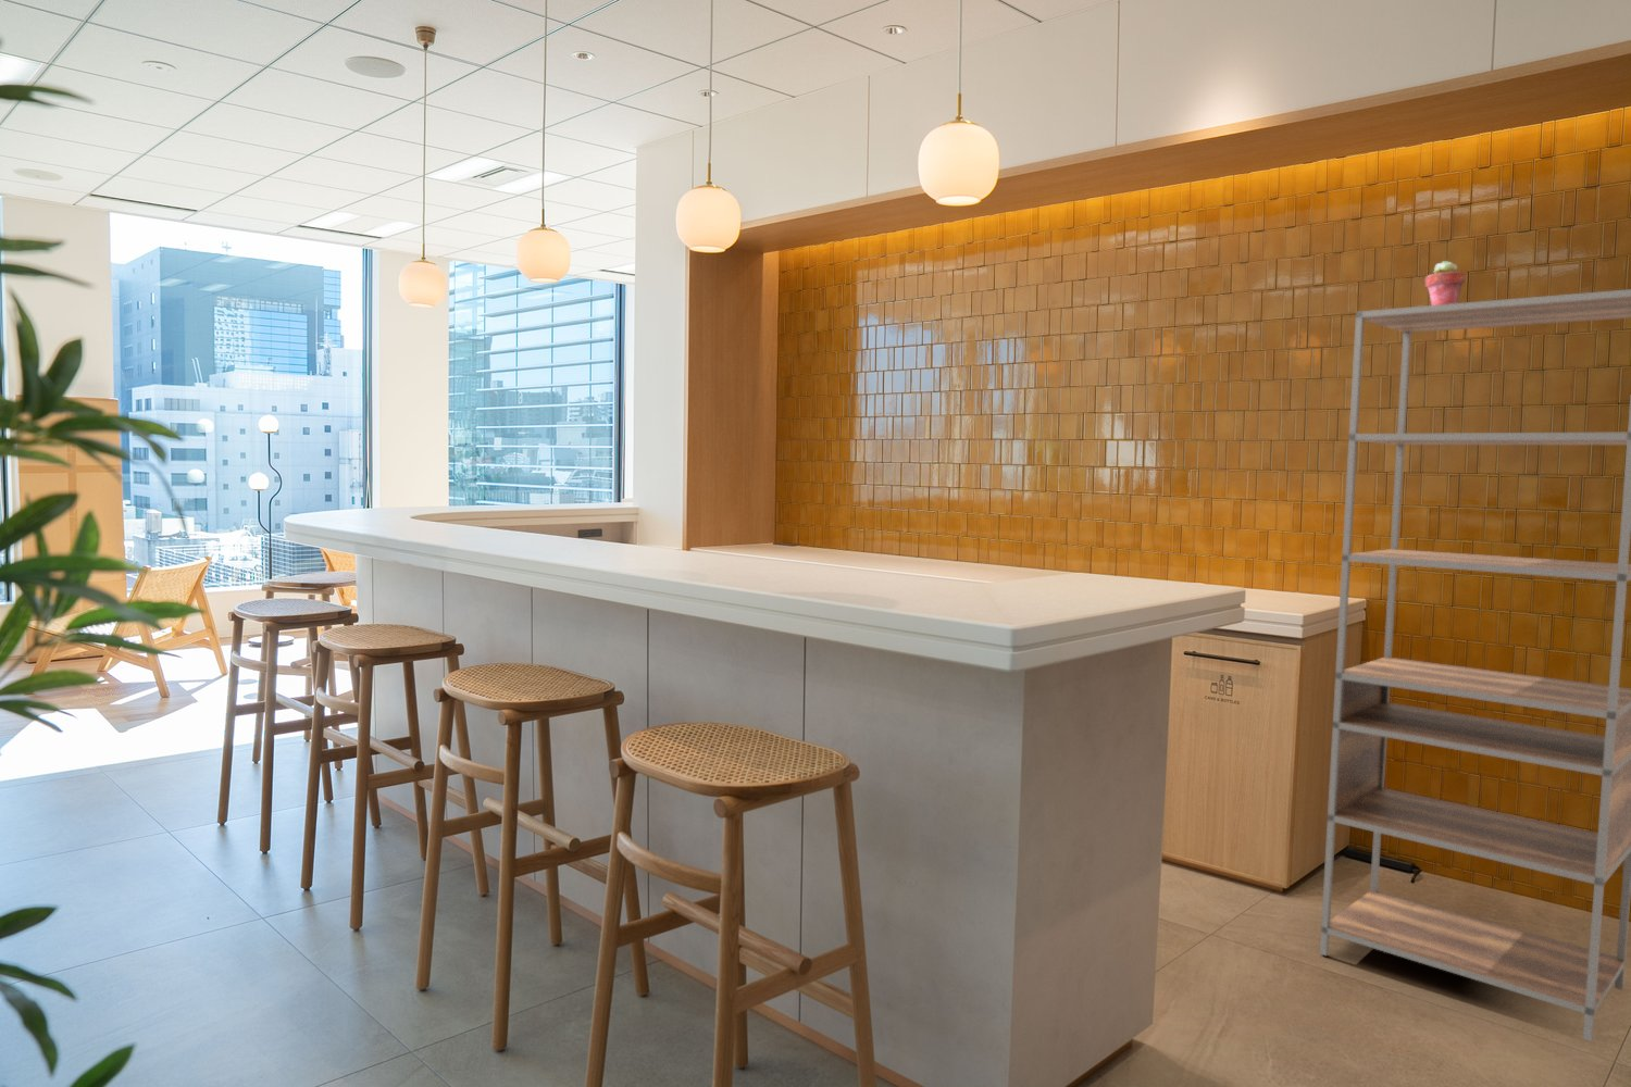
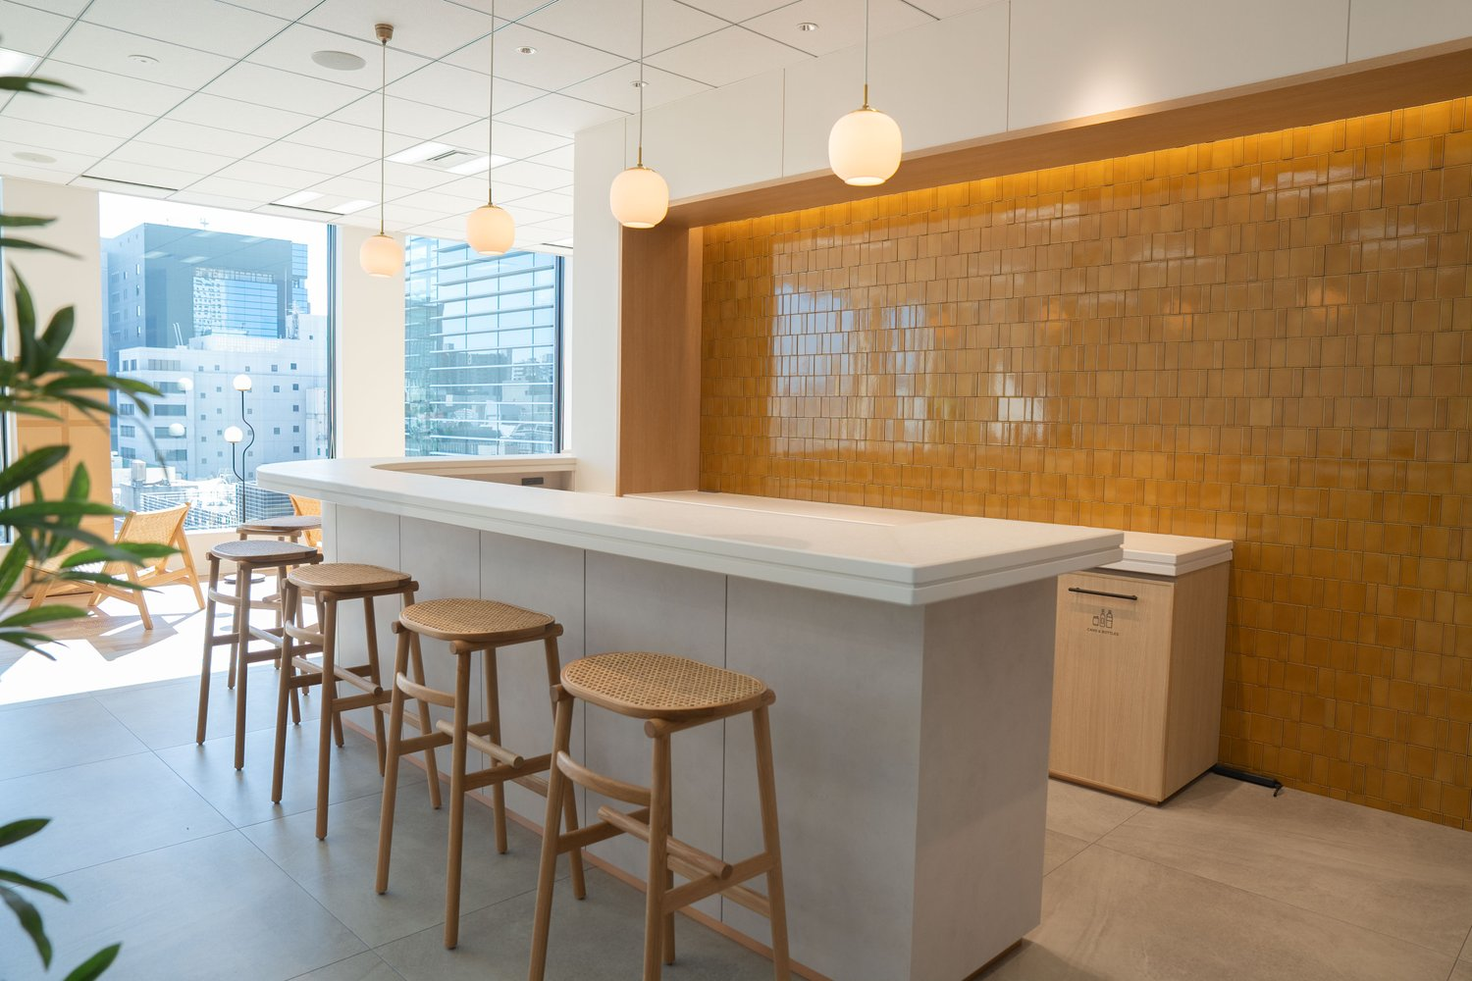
- shelving unit (1489, 670)
- potted succulent (1444, 283)
